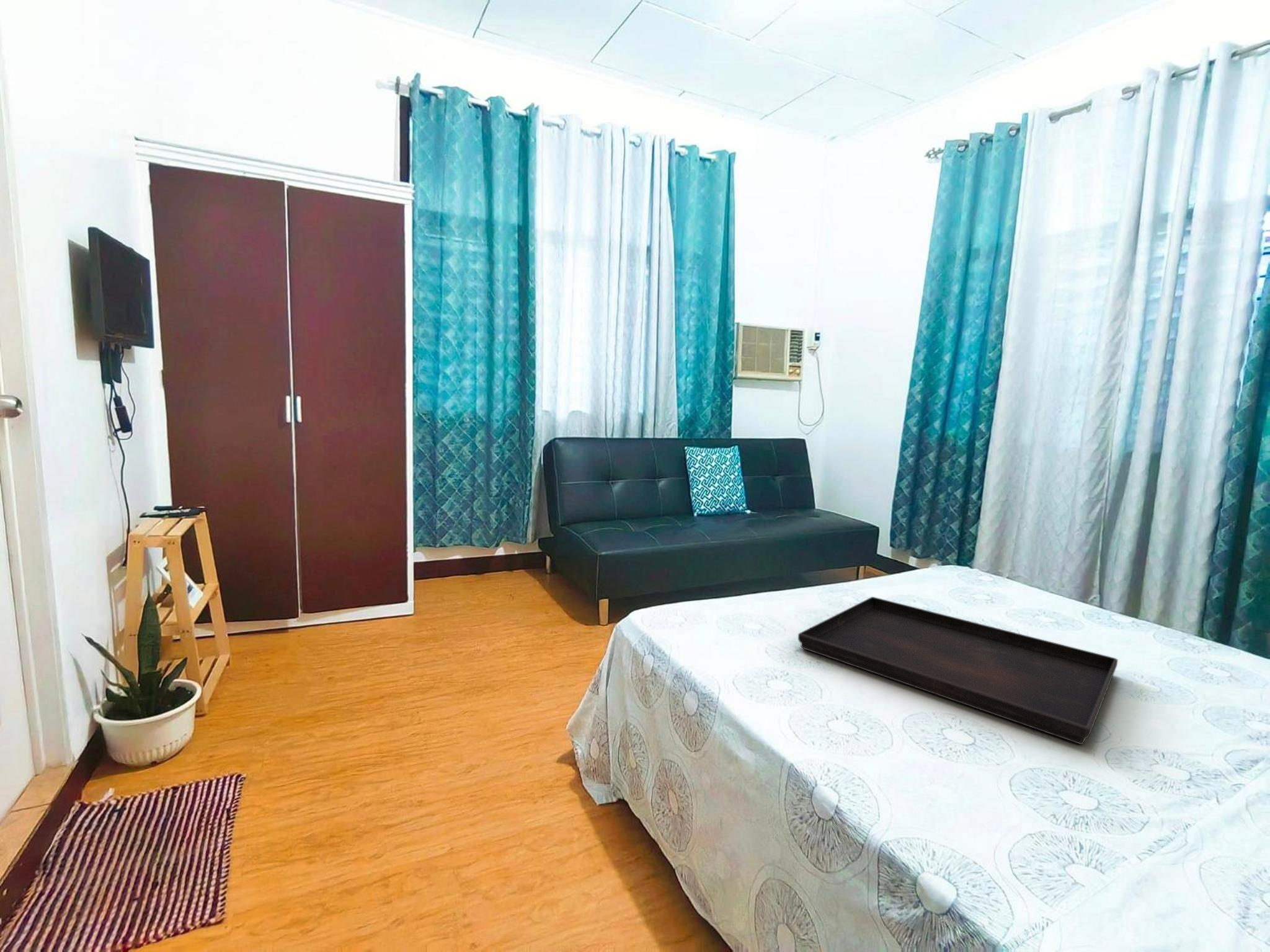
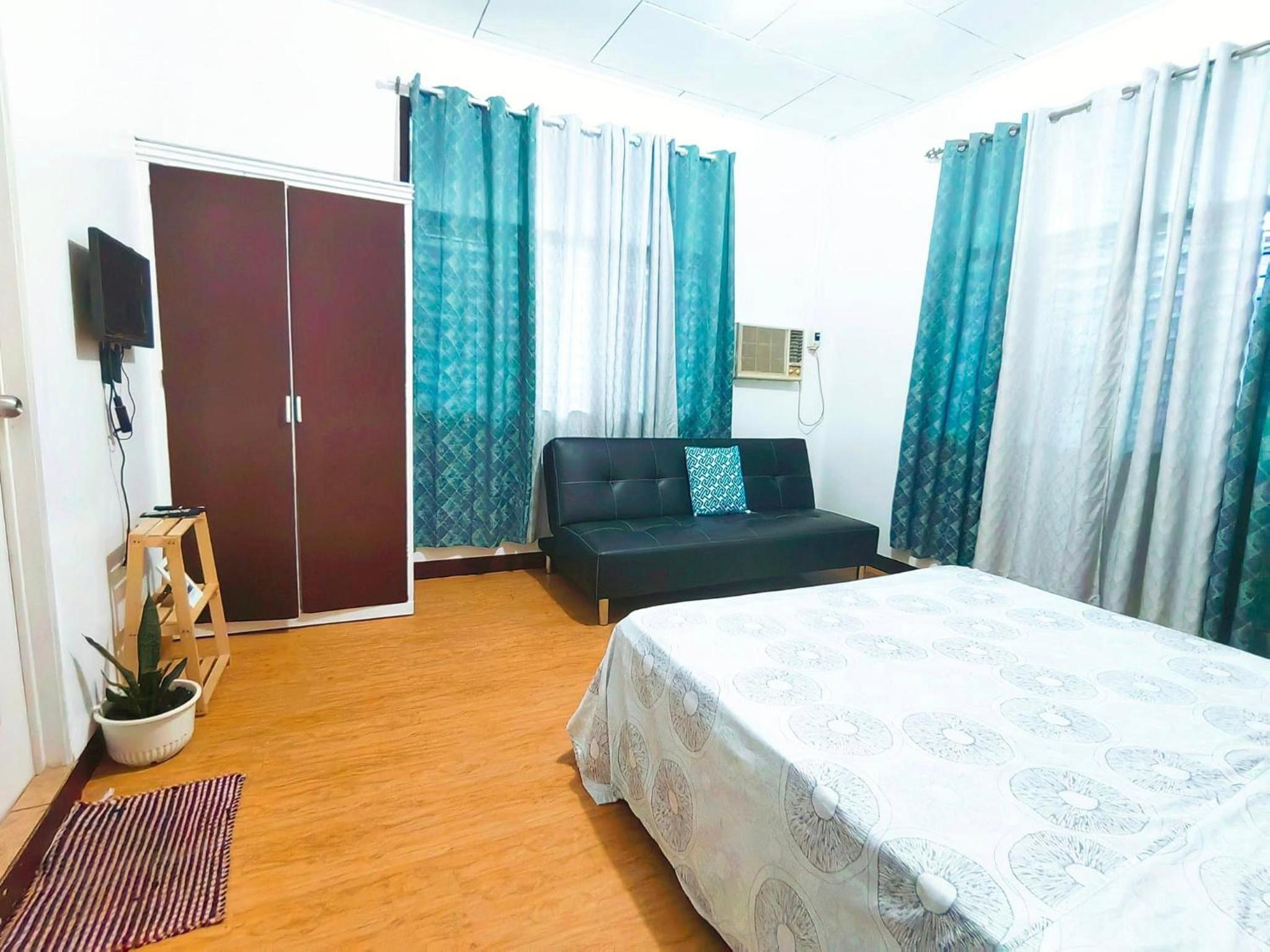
- serving tray (952, 653)
